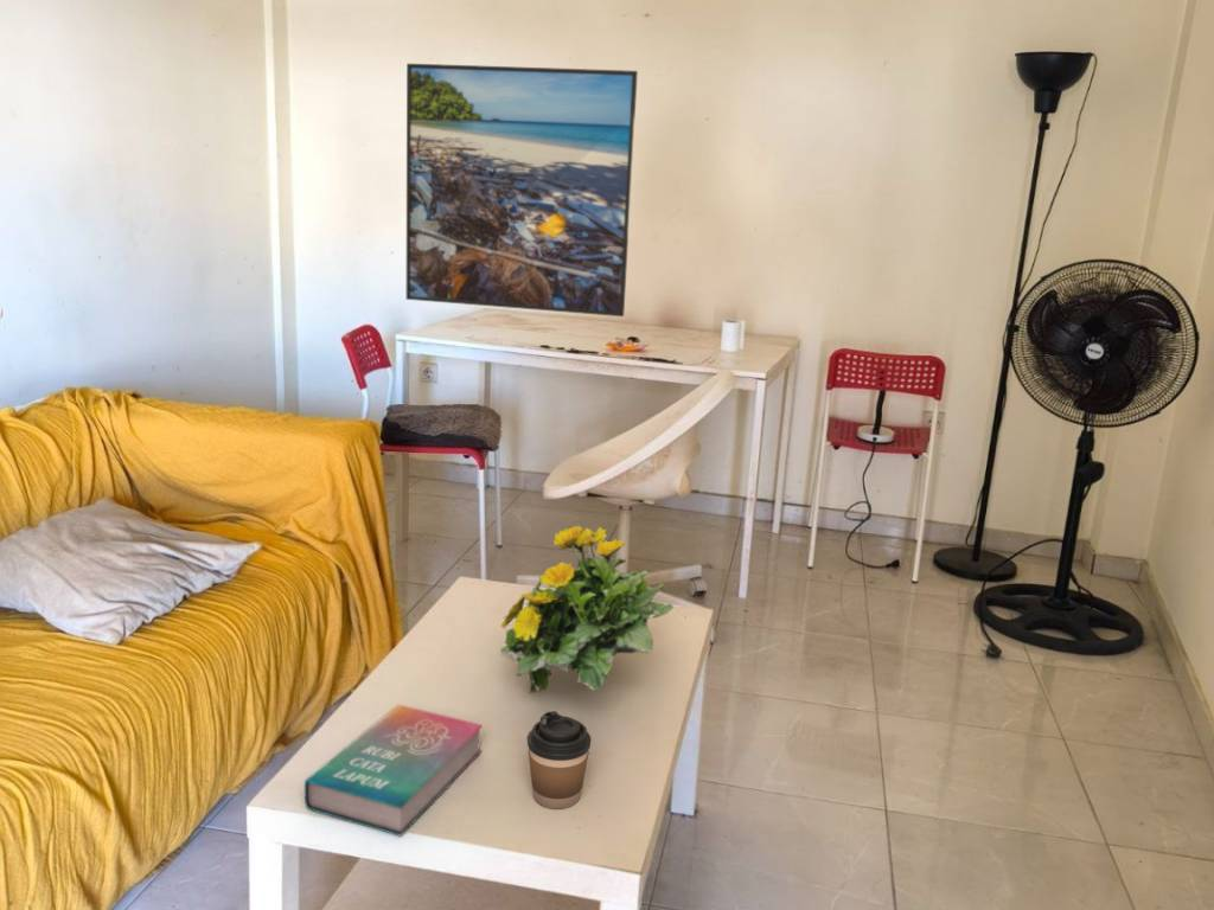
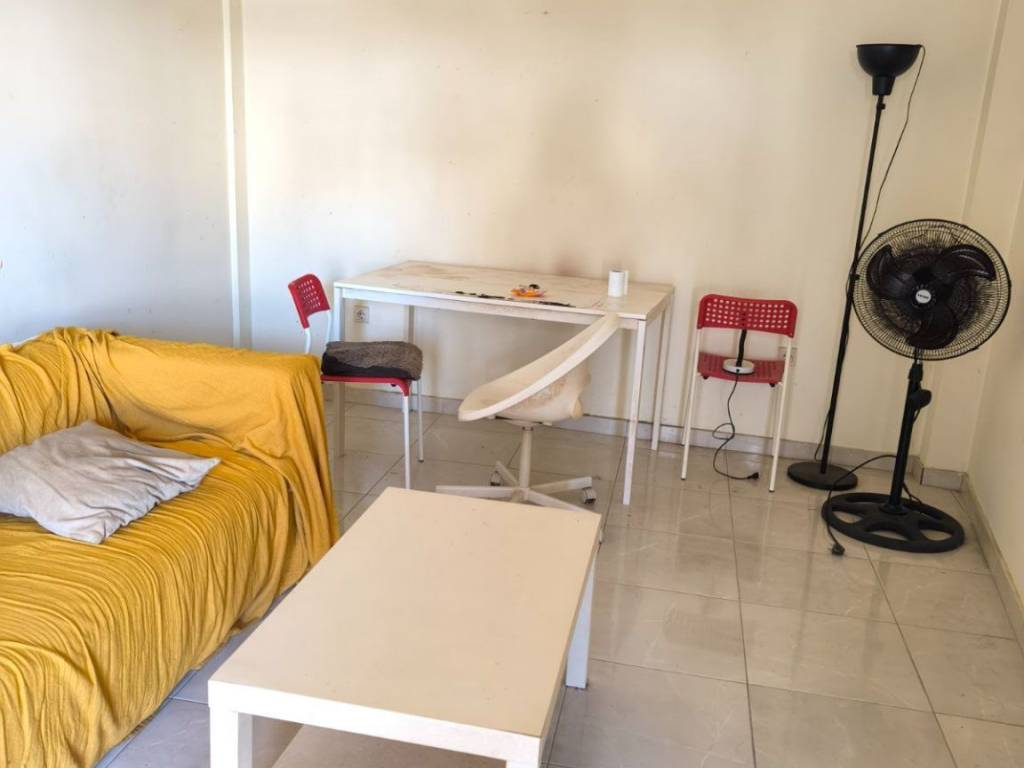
- flowering plant (594, 609)
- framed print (516, 191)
- coffee cup (557, 757)
- book (397, 764)
